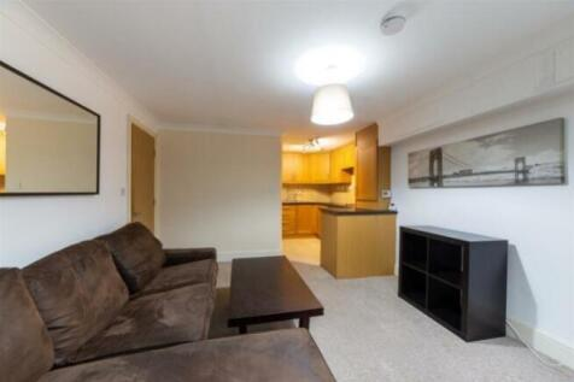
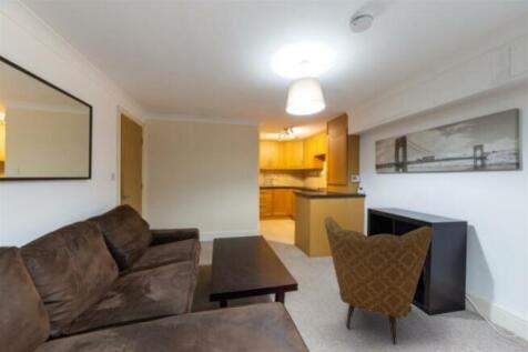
+ armchair (374, 269)
